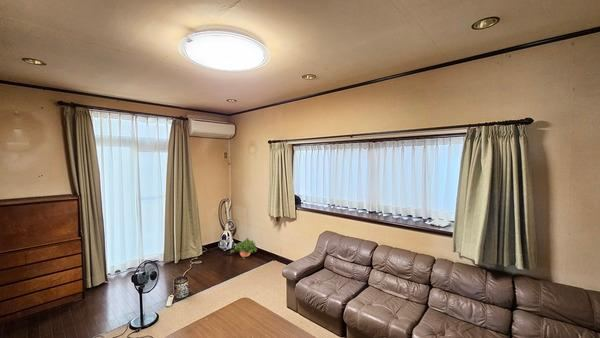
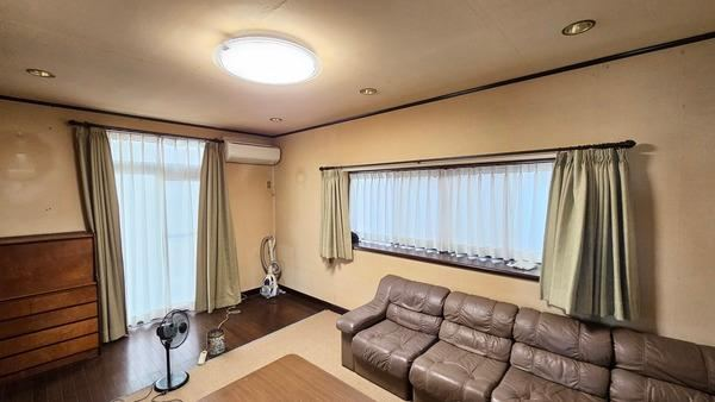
- potted plant (245, 247)
